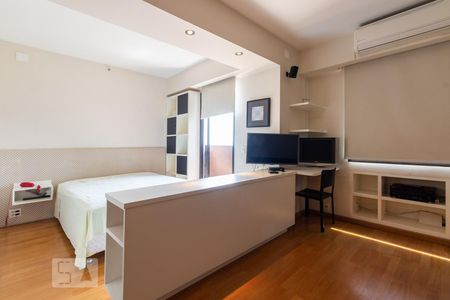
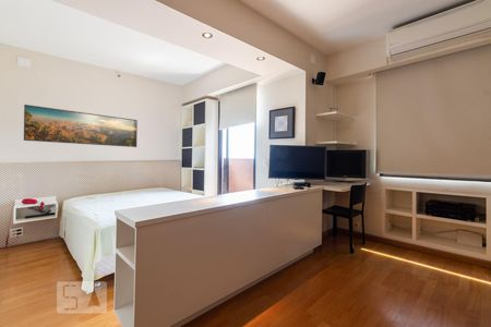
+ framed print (87, 129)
